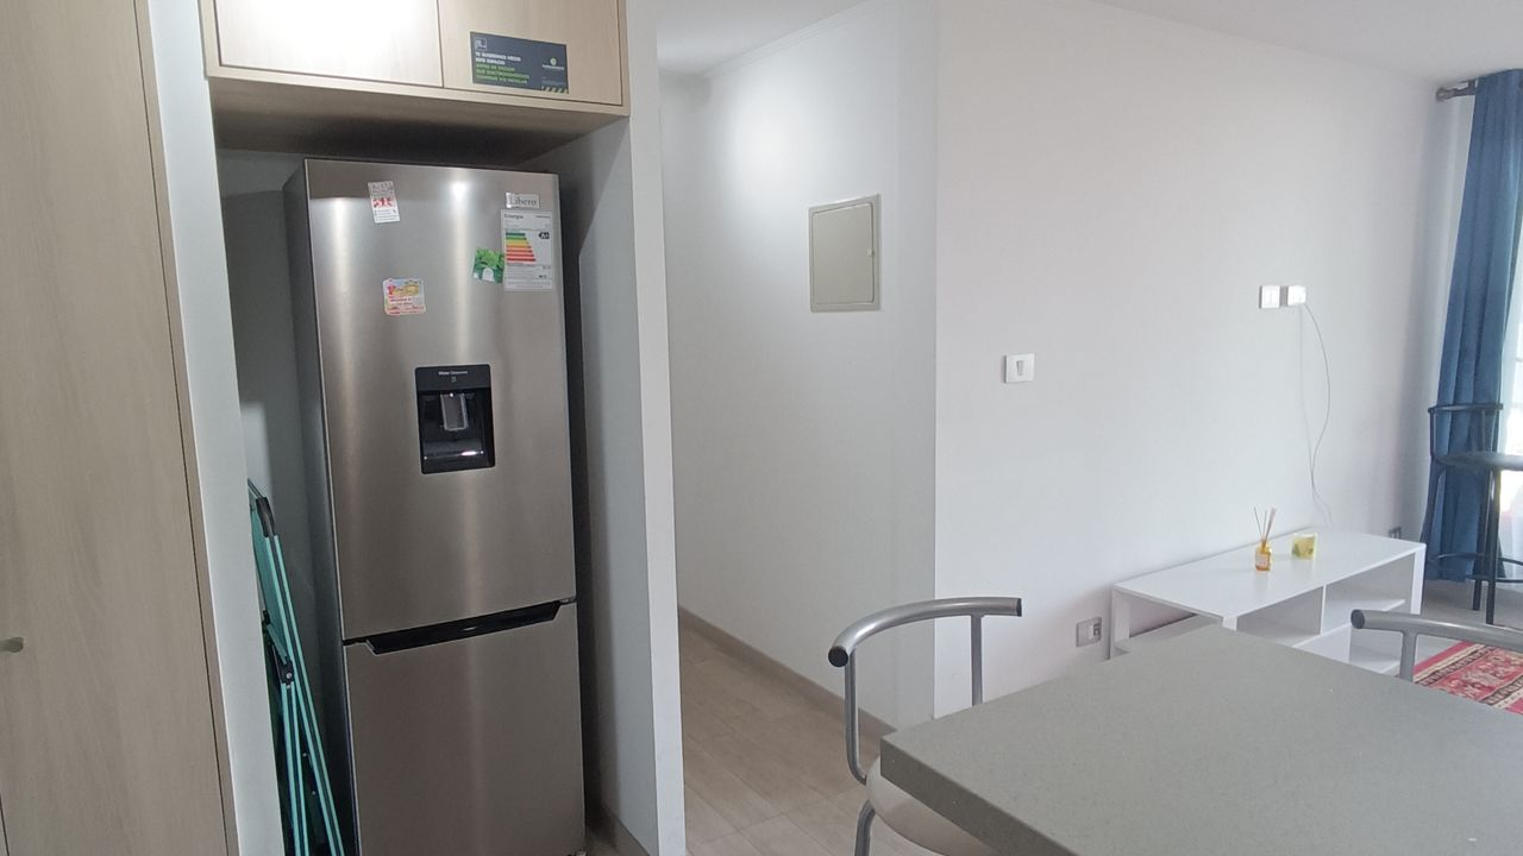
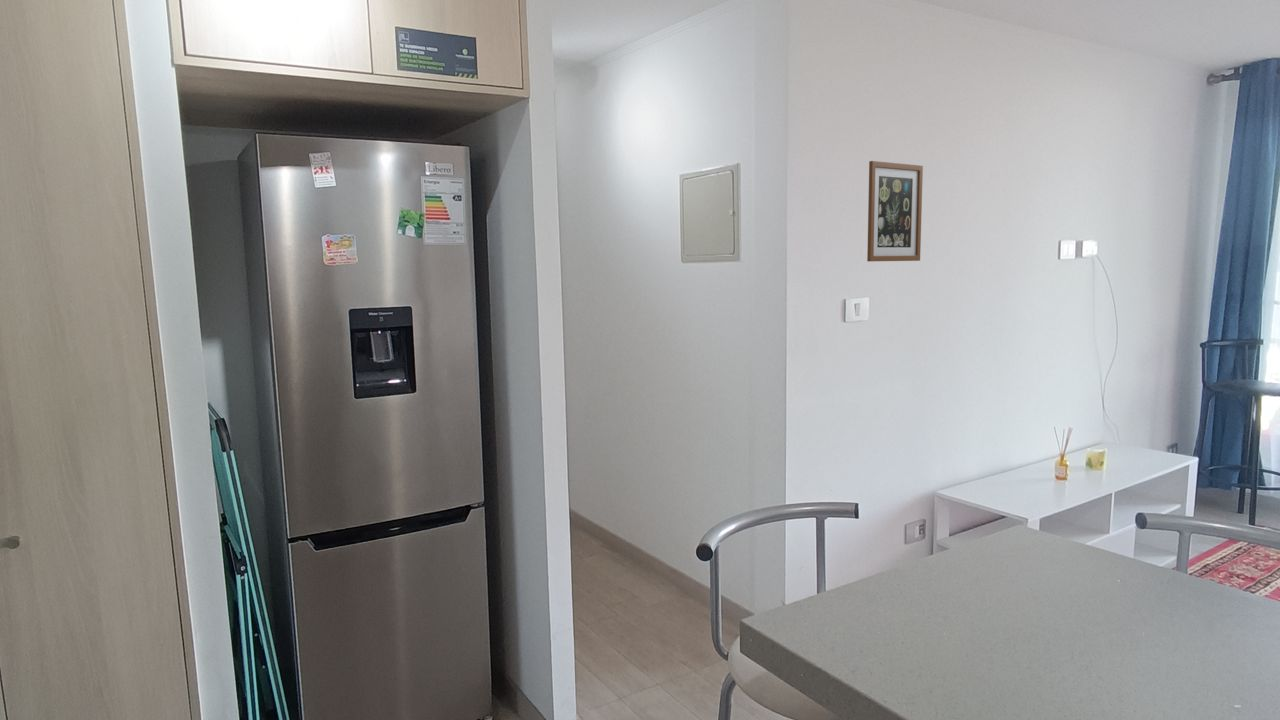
+ wall art (895, 212)
